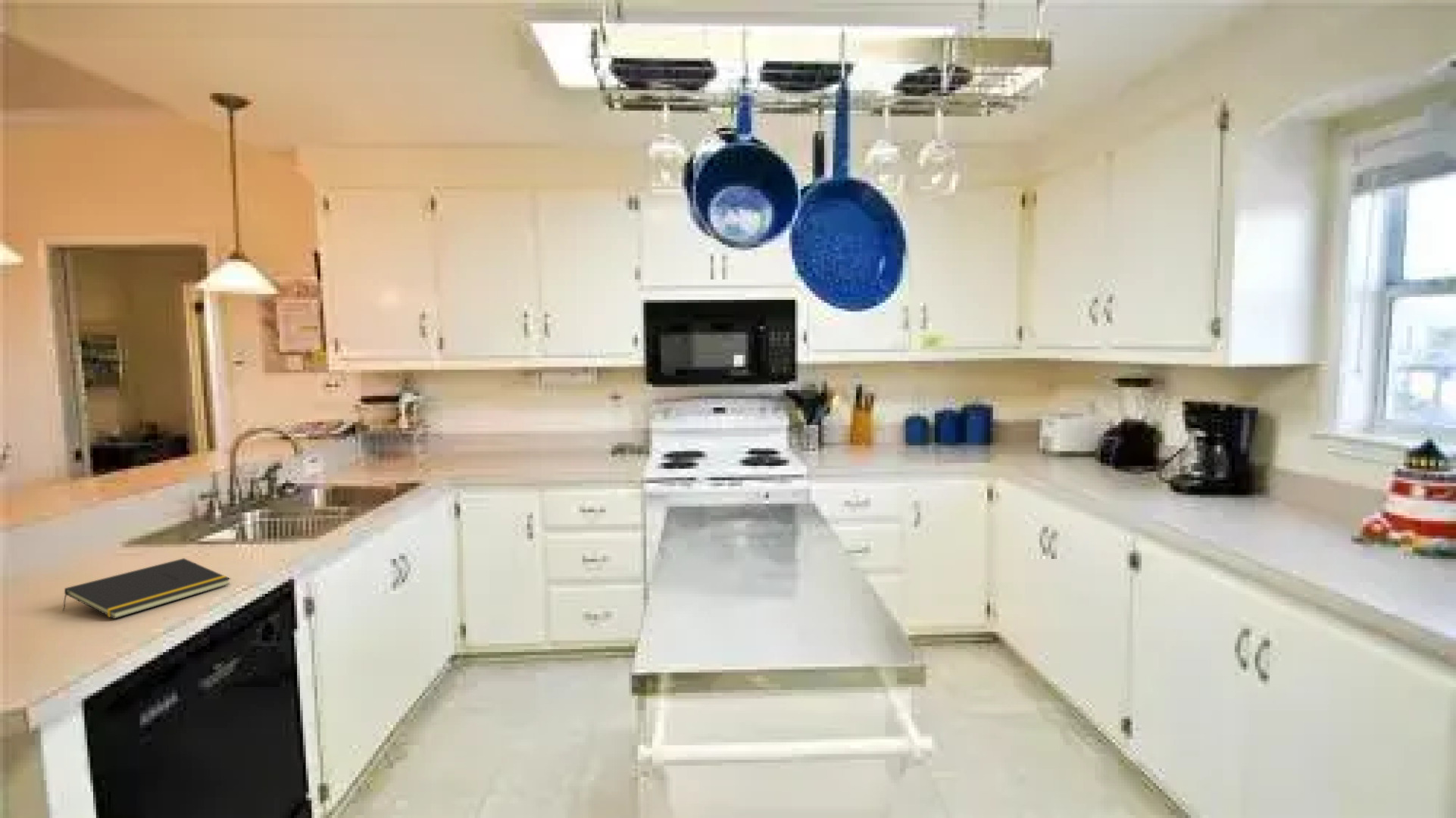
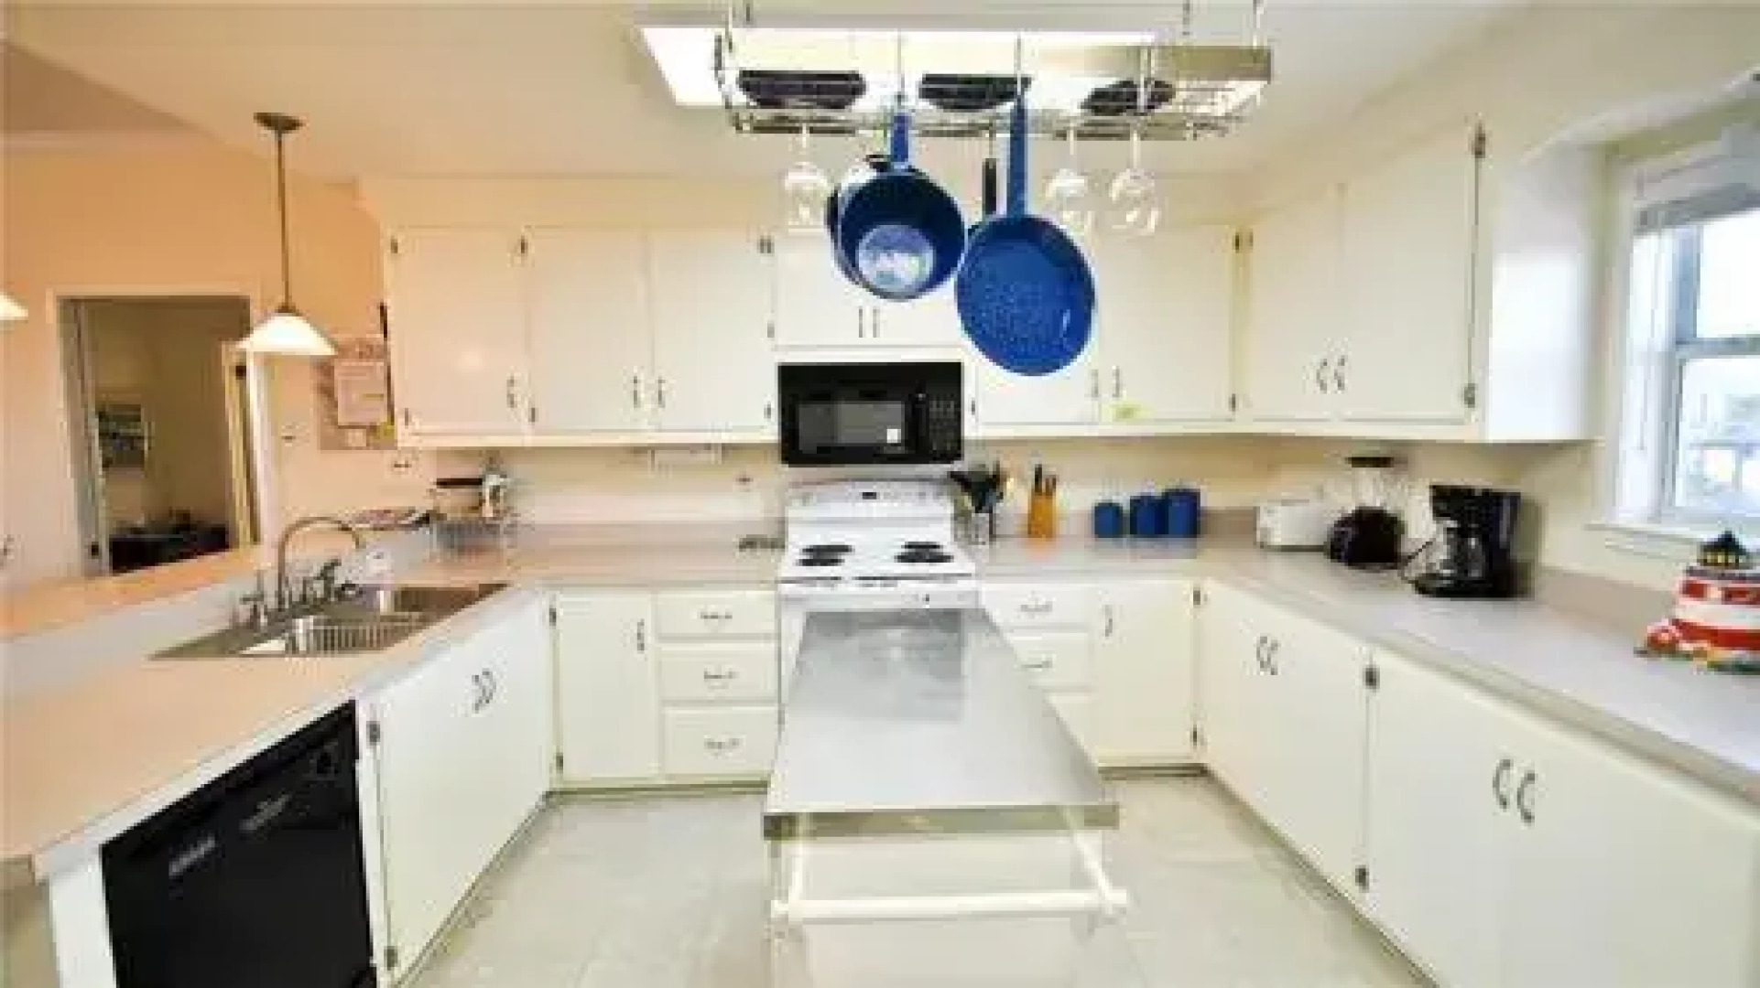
- notepad (152, 585)
